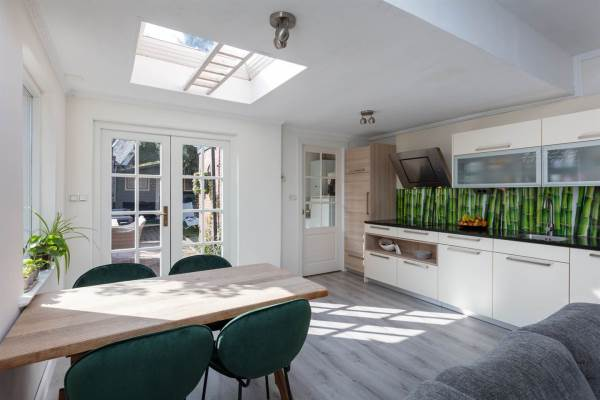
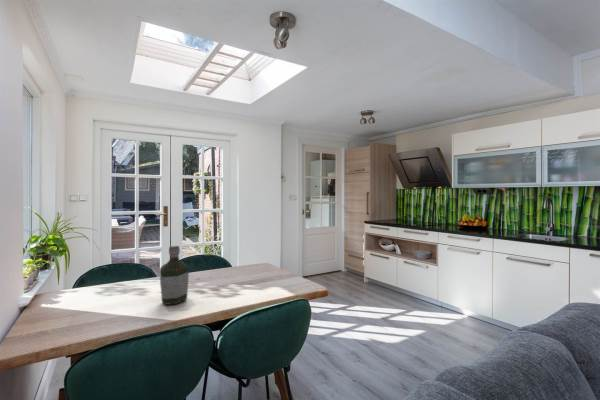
+ bottle (174, 273)
